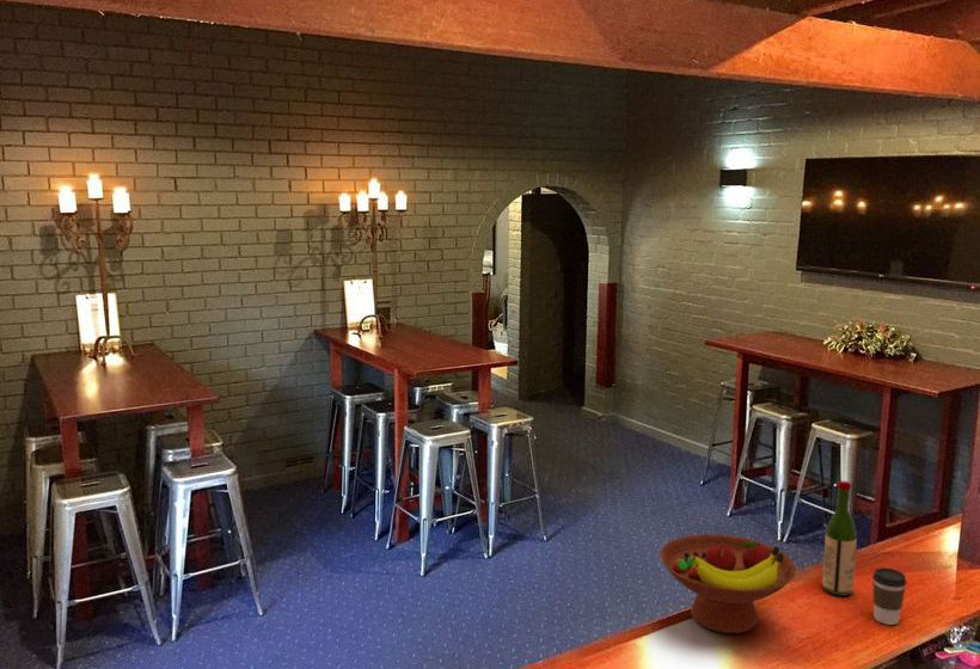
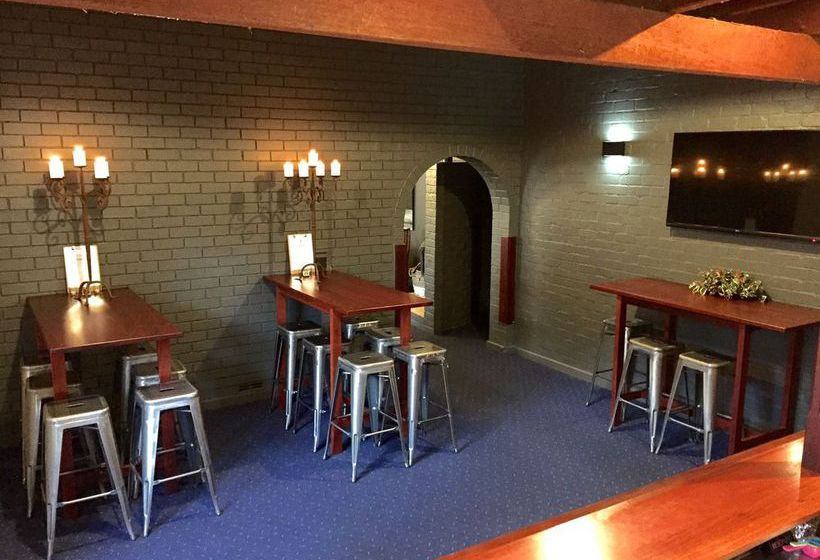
- wine bottle (840, 536)
- coffee cup (888, 596)
- fruit bowl (725, 577)
